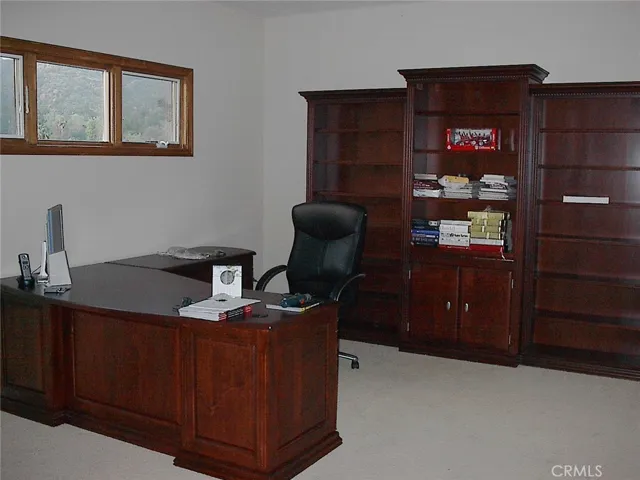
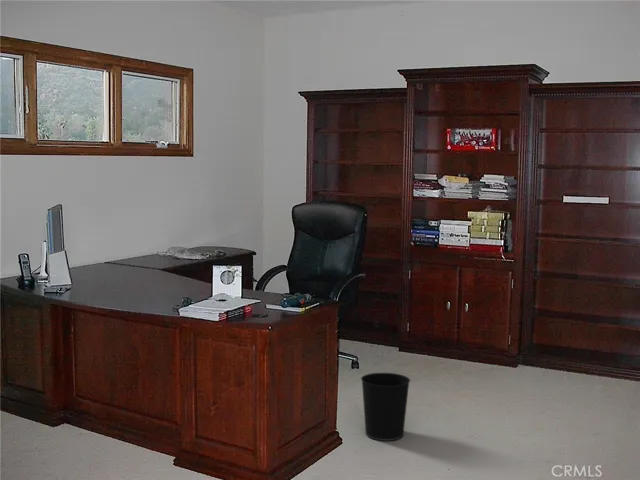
+ wastebasket (385, 406)
